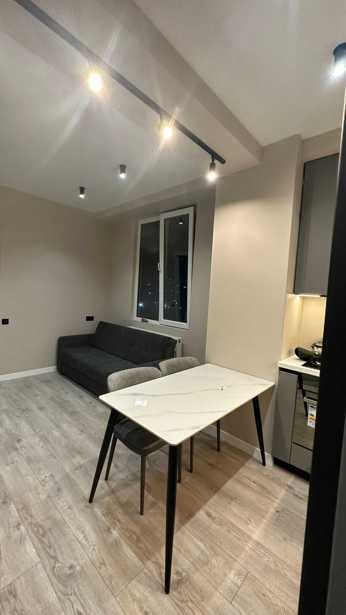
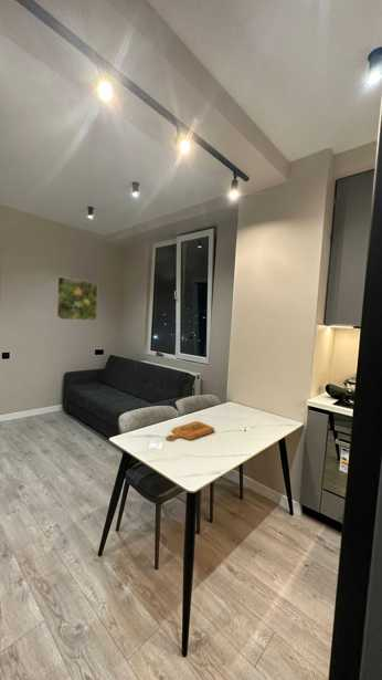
+ cutting board (188, 431)
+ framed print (77, 300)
